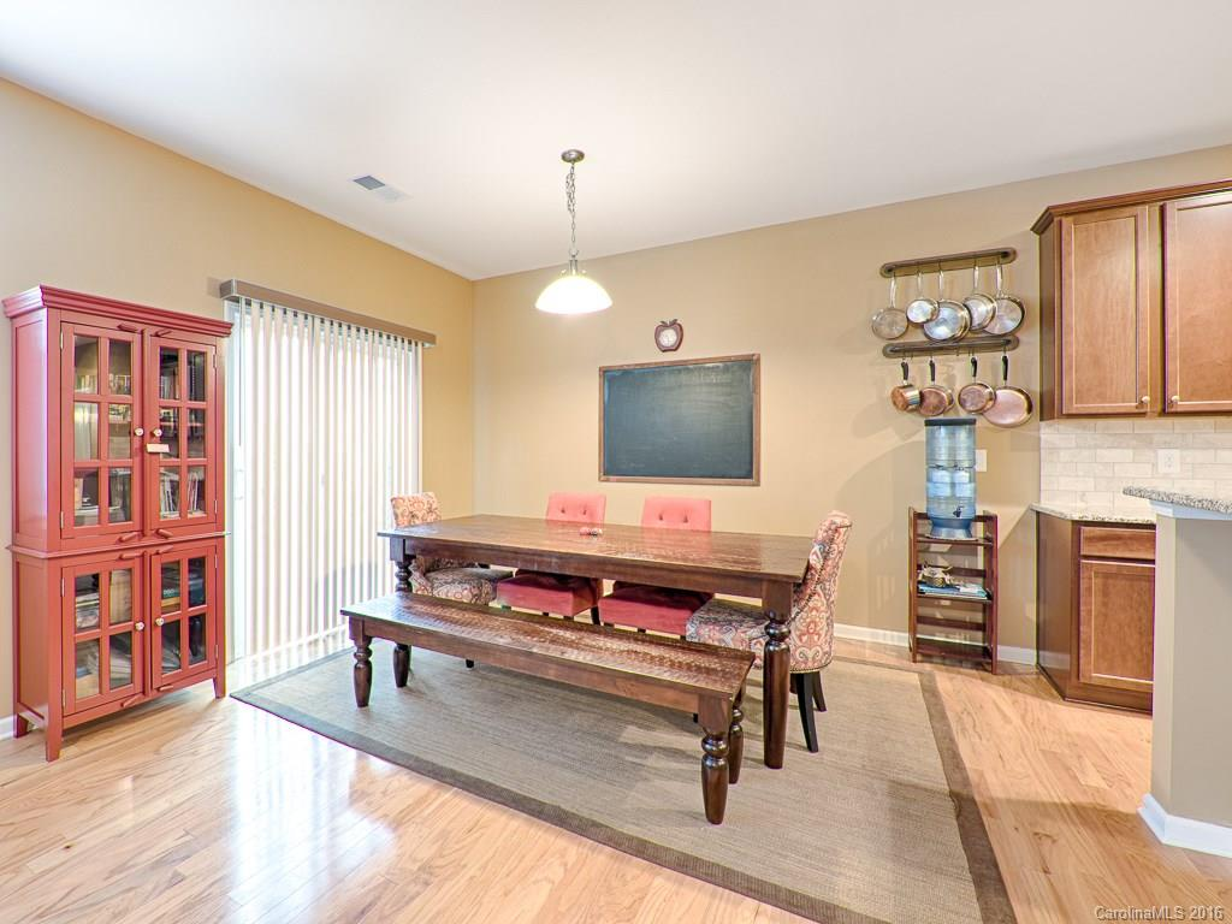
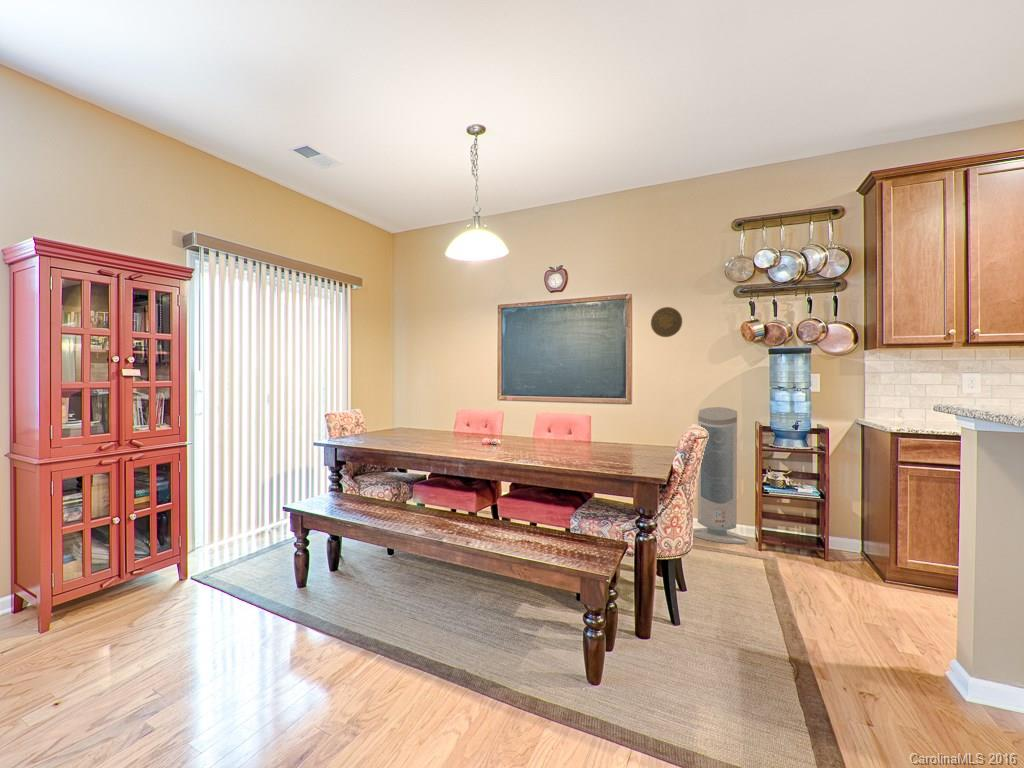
+ air purifier (717, 472)
+ decorative plate (666, 321)
